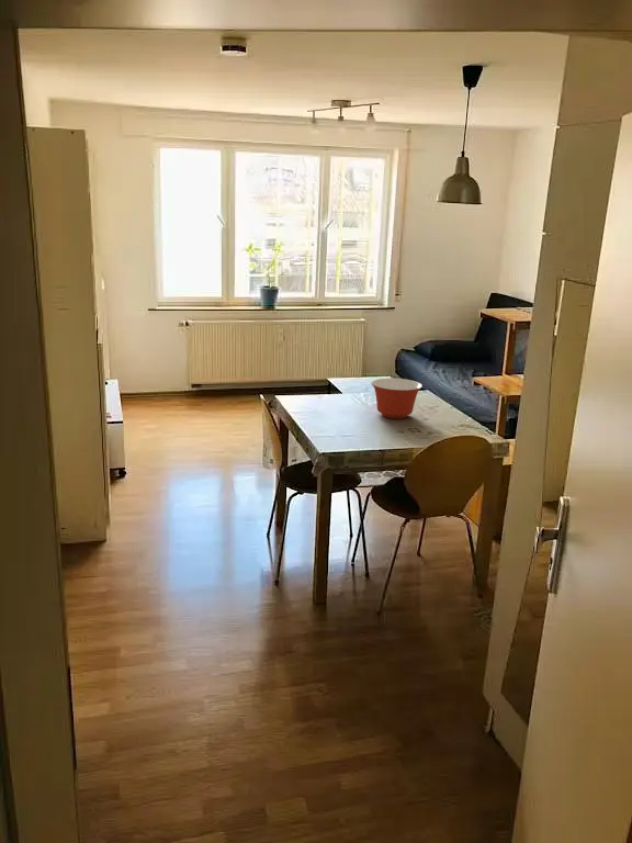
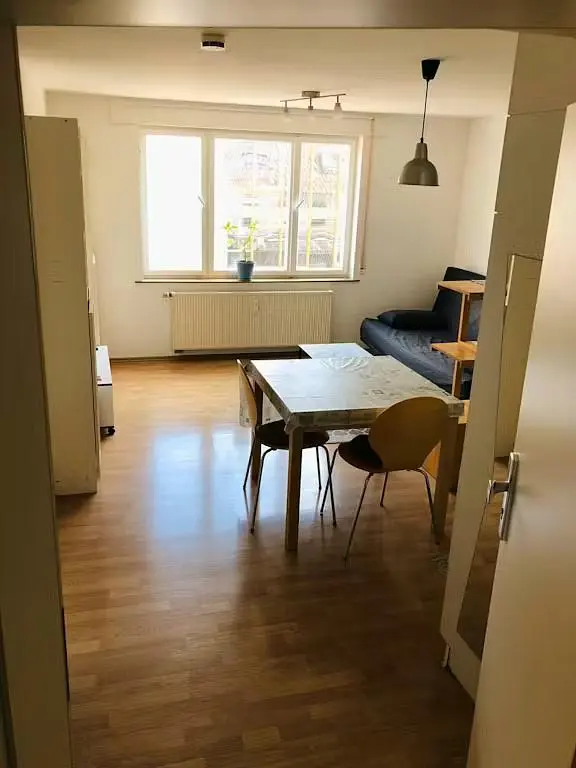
- mixing bowl (395, 400)
